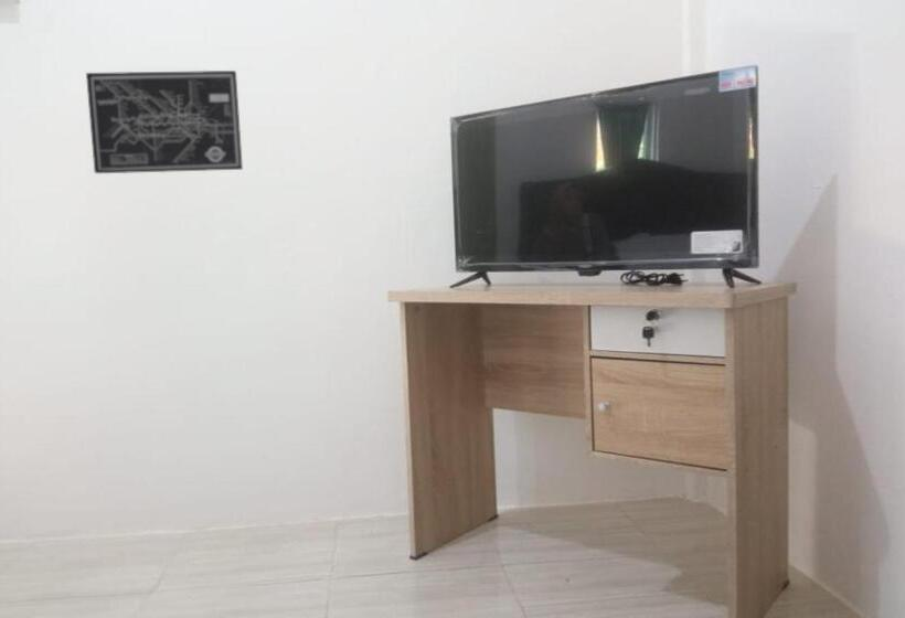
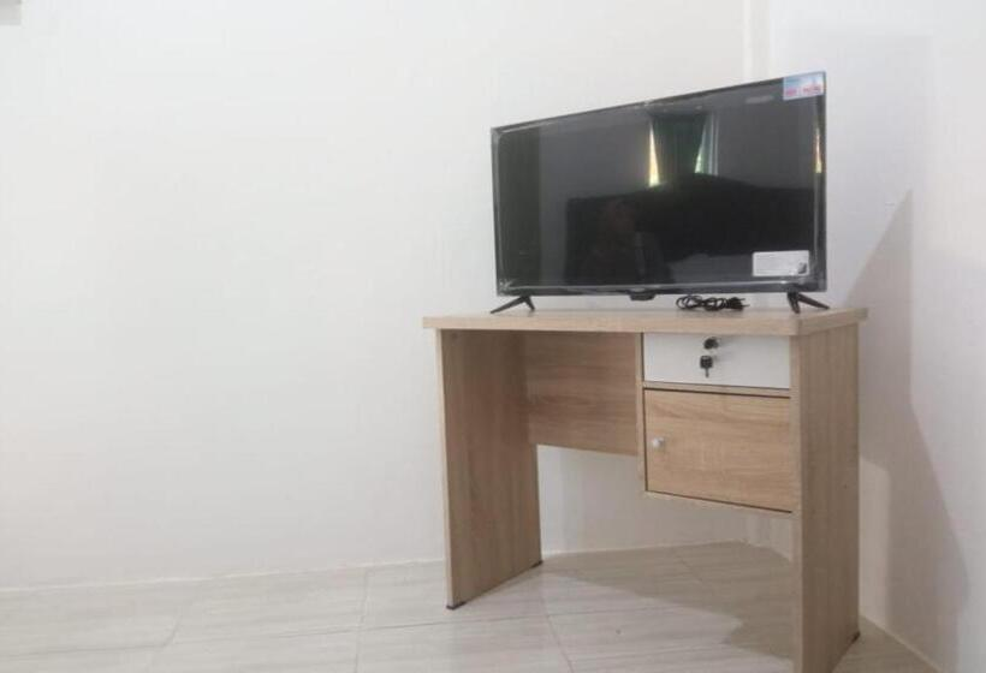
- wall art (166, 121)
